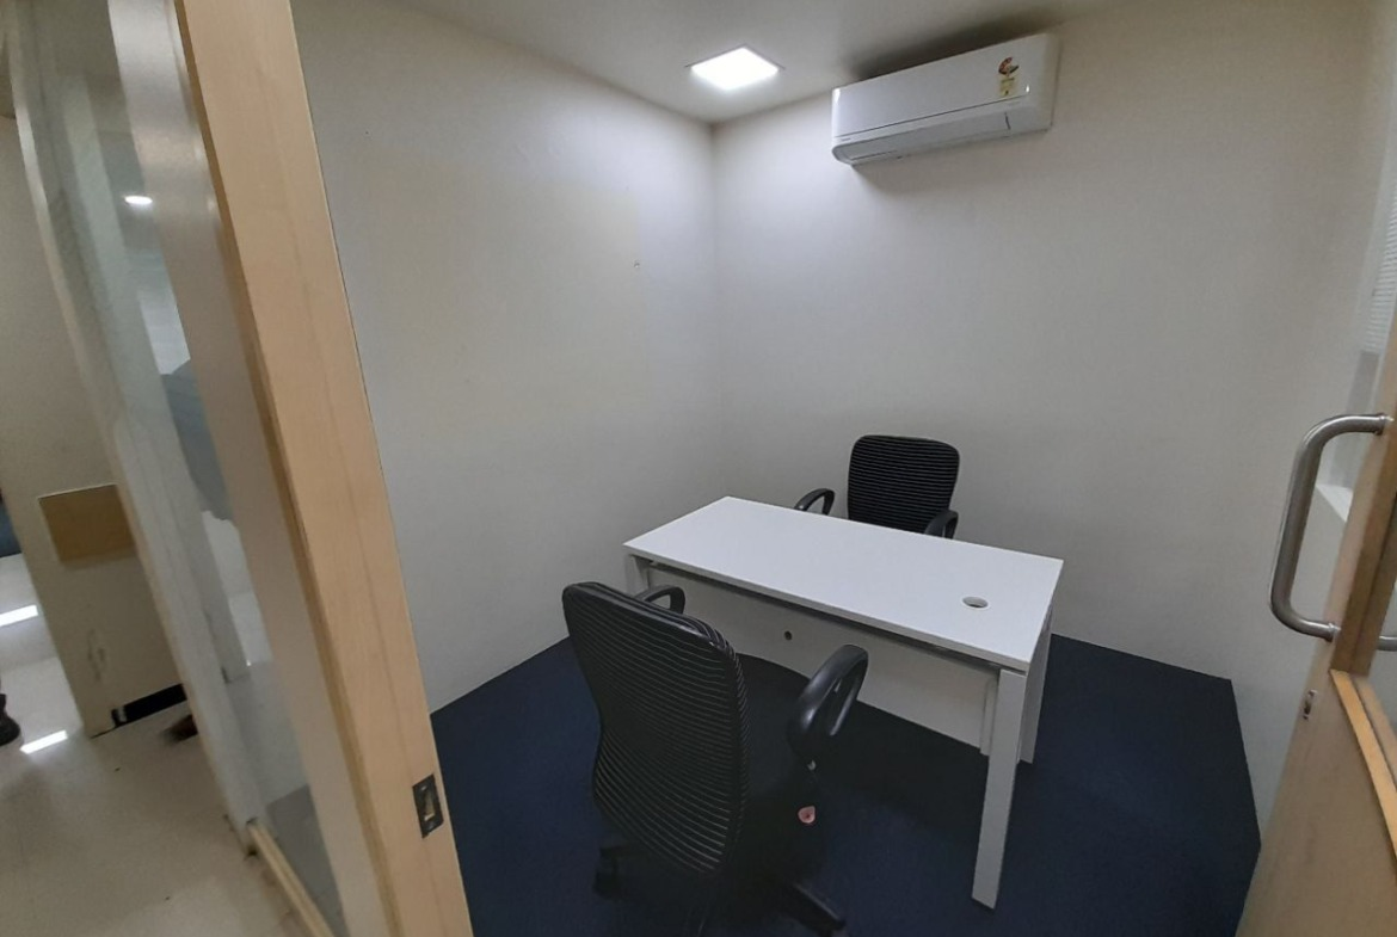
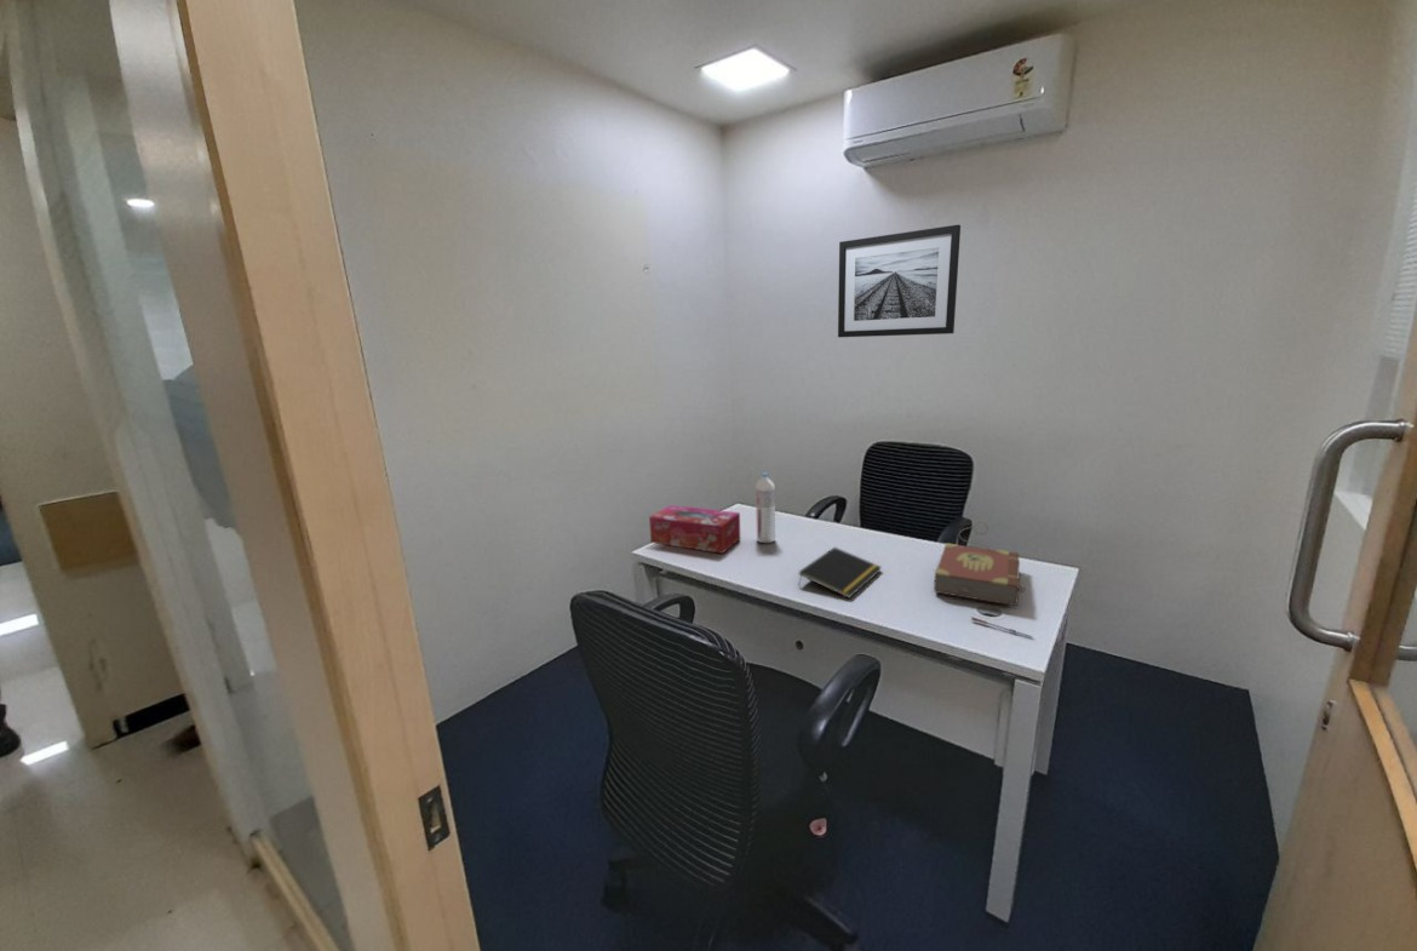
+ wall art (894, 285)
+ book (980, 560)
+ notepad (841, 571)
+ pen (1000, 626)
+ tissue box (694, 527)
+ water bottle (765, 506)
